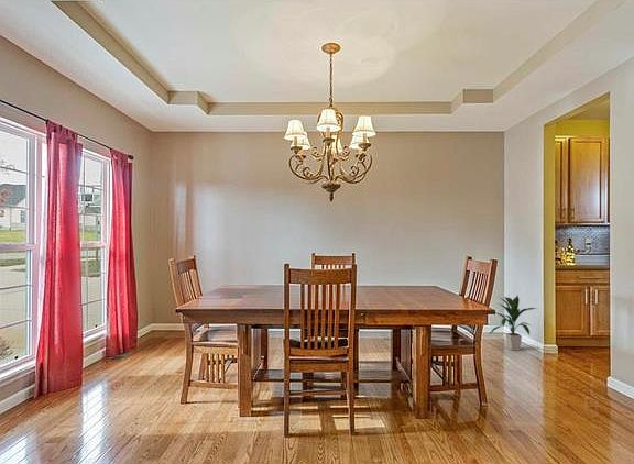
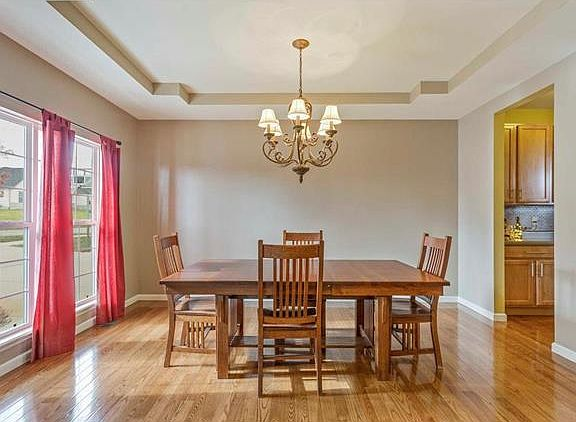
- indoor plant (511, 321)
